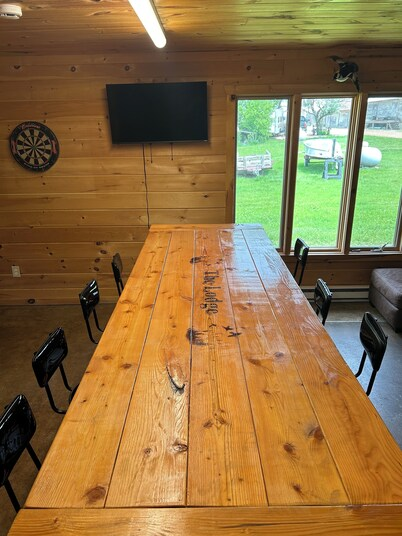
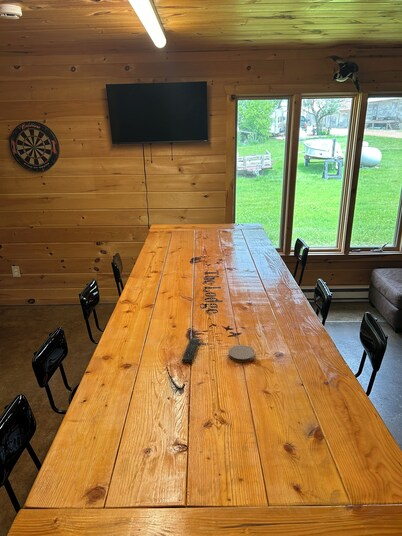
+ coaster (241, 353)
+ remote control (191, 348)
